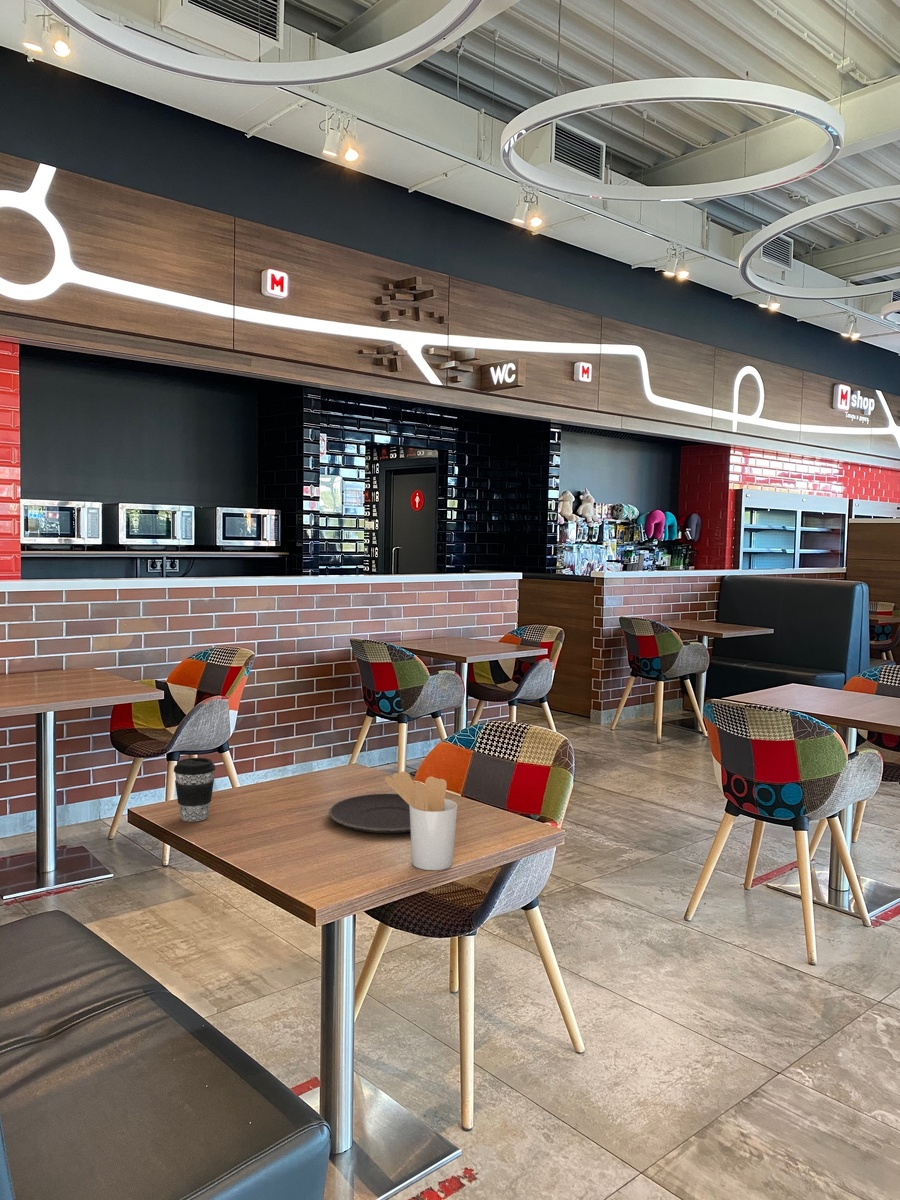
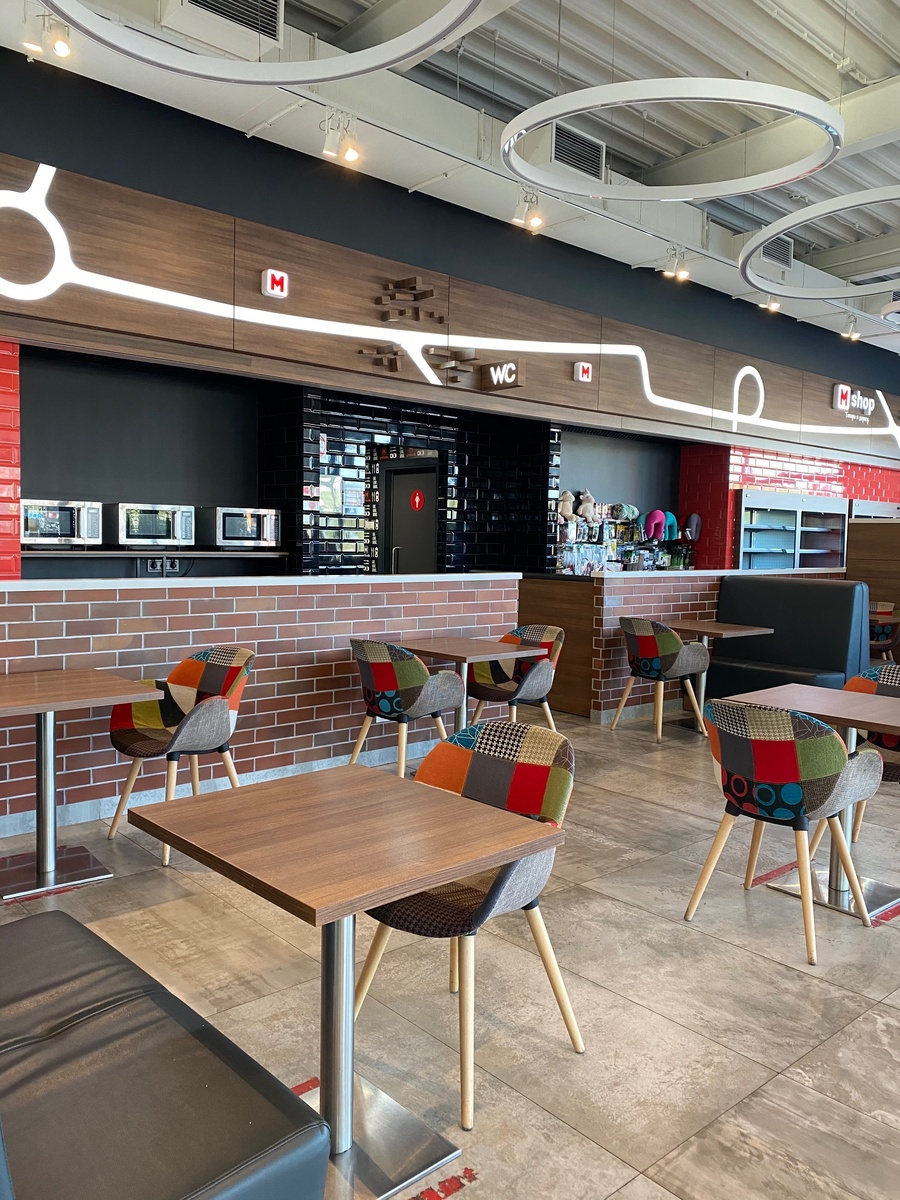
- coffee cup (194, 789)
- plate (388, 814)
- utensil holder (421, 817)
